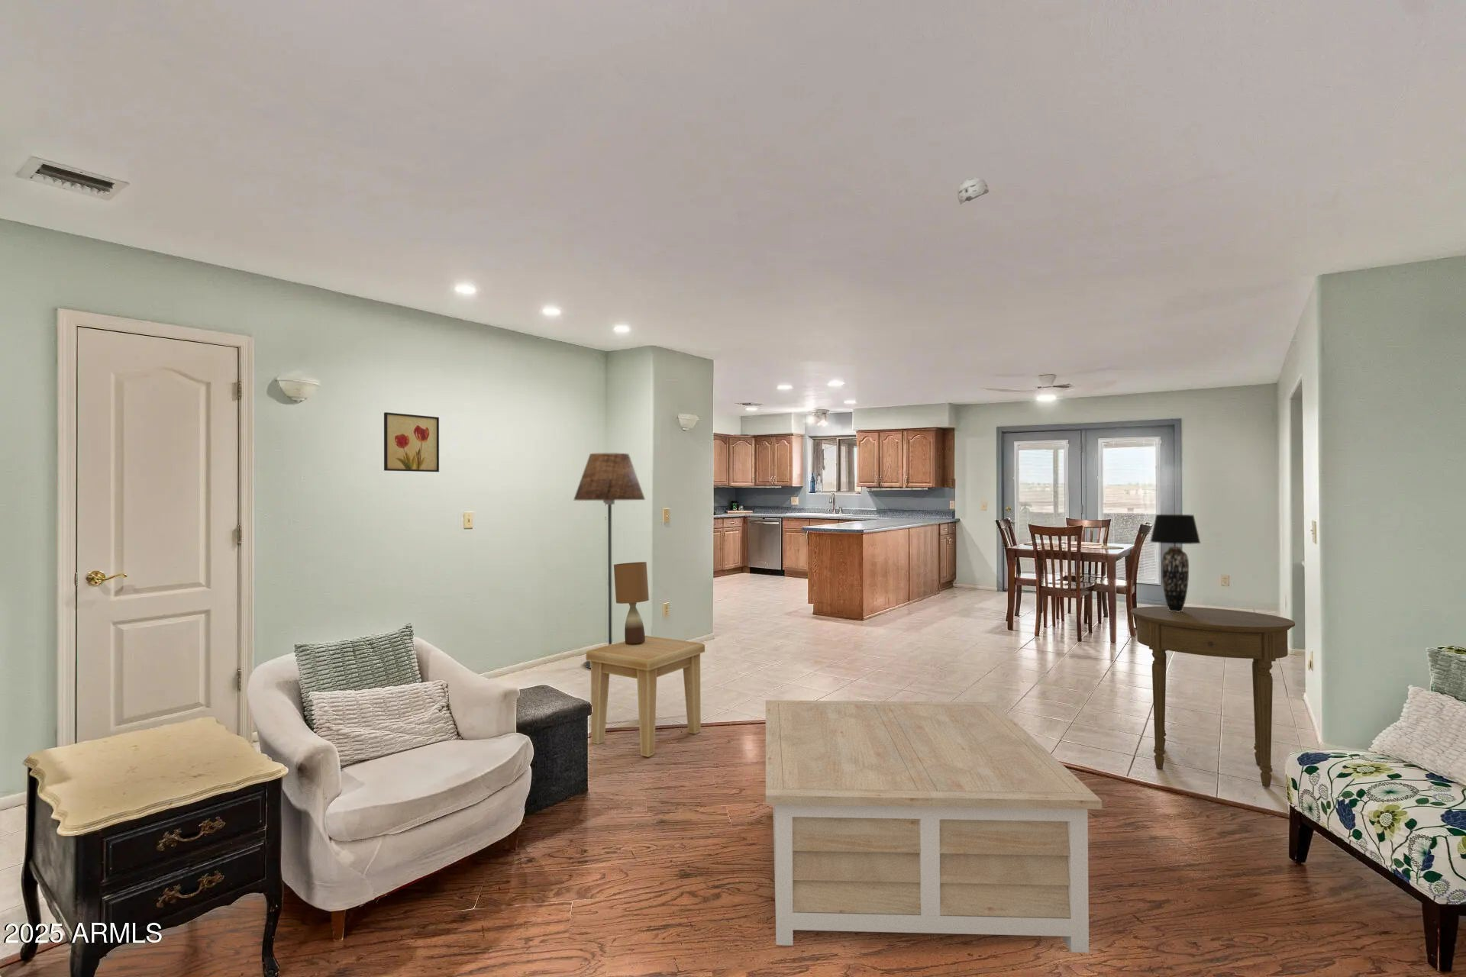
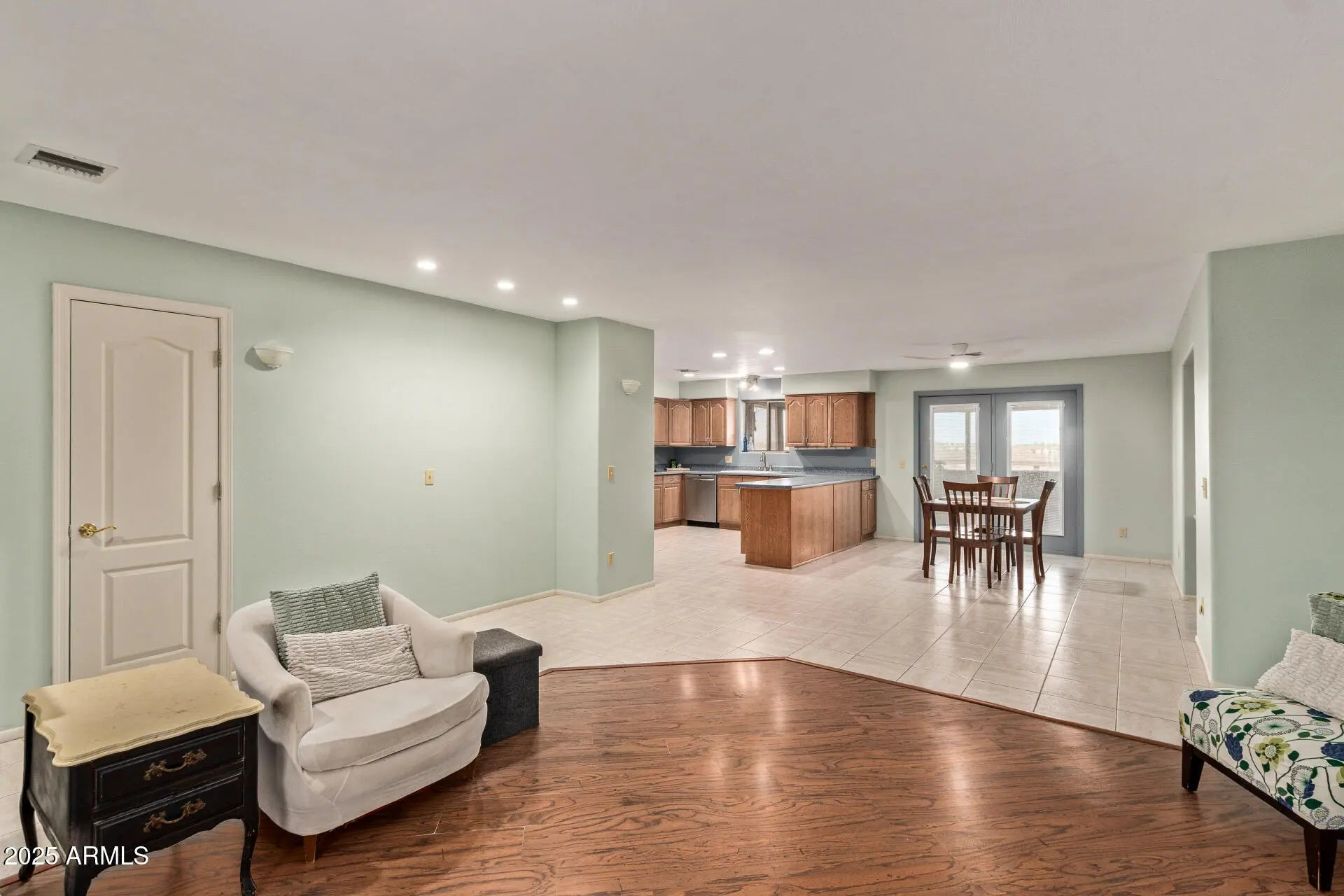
- table lamp (635, 603)
- table lamp (1175, 563)
- coffee table (900, 804)
- smoke detector (973, 192)
- wall art (411, 443)
- side table (1211, 655)
- side table (647, 691)
- floor lamp (610, 558)
